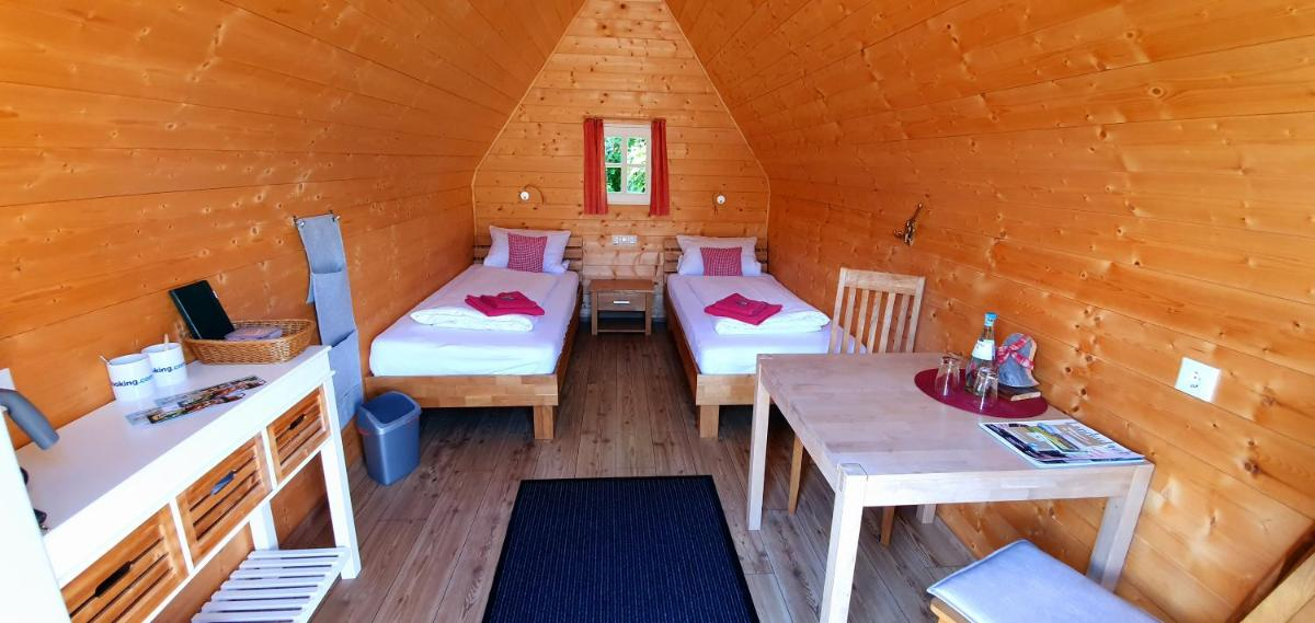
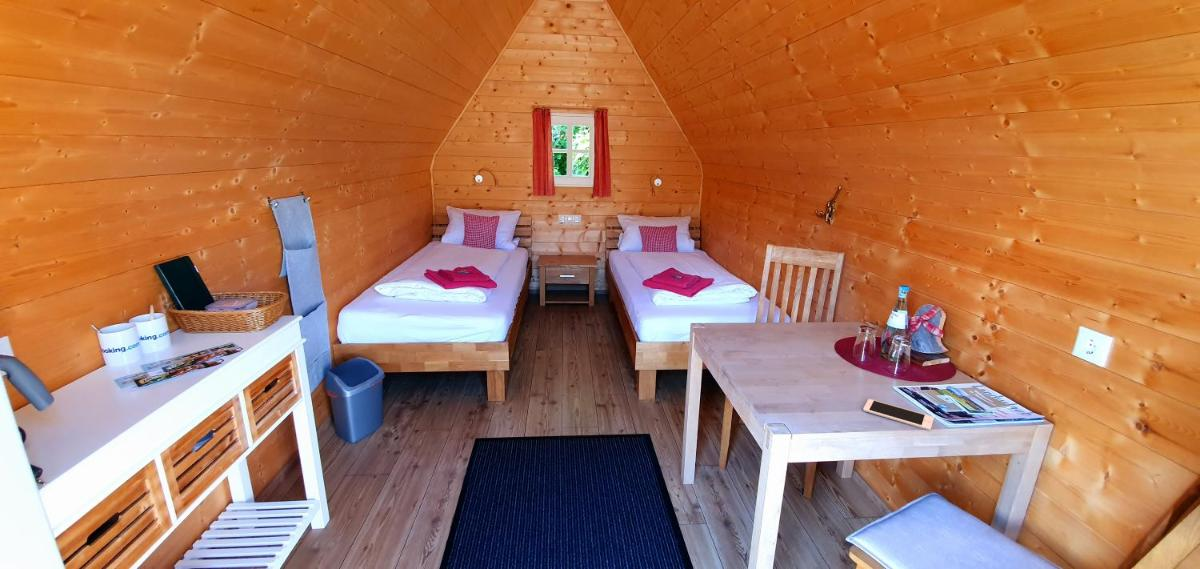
+ cell phone (897, 413)
